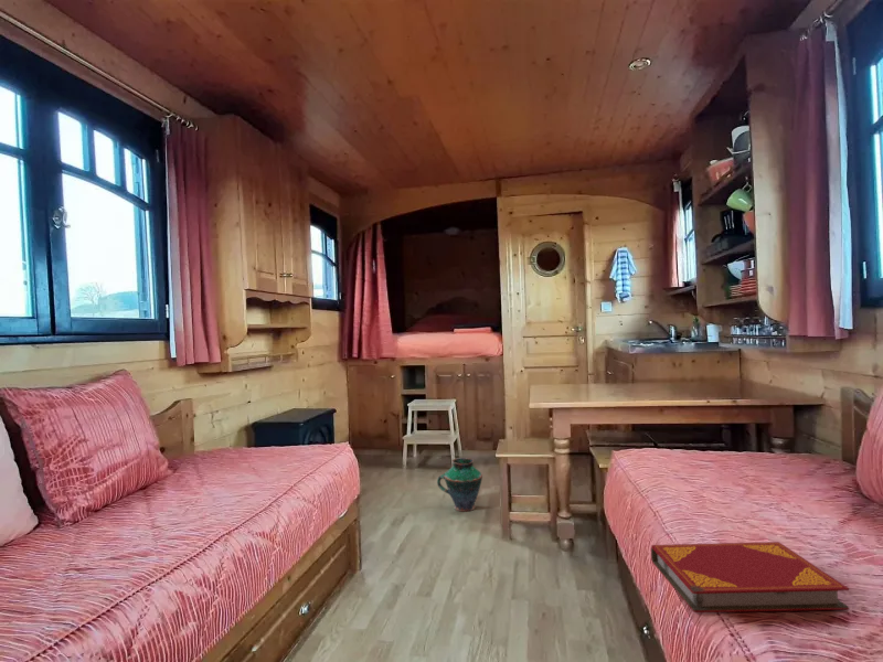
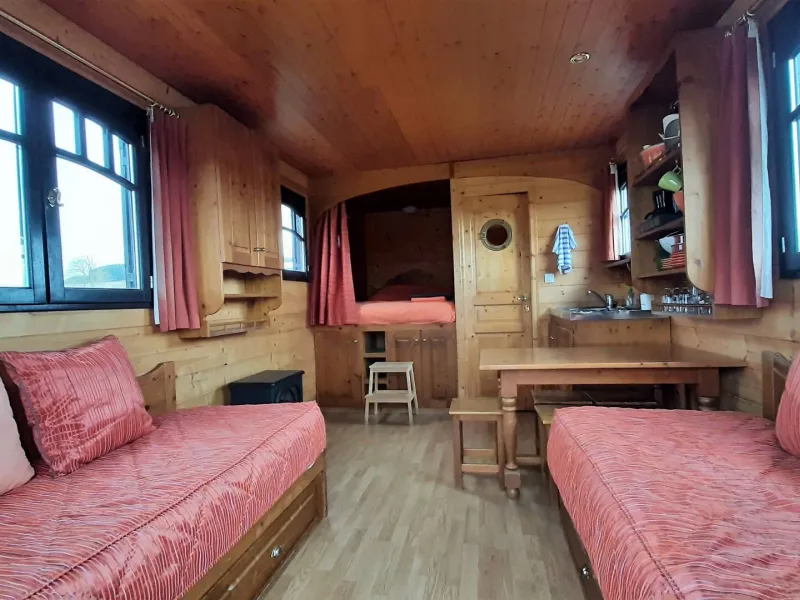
- vase (459, 483)
- hardback book (740, 573)
